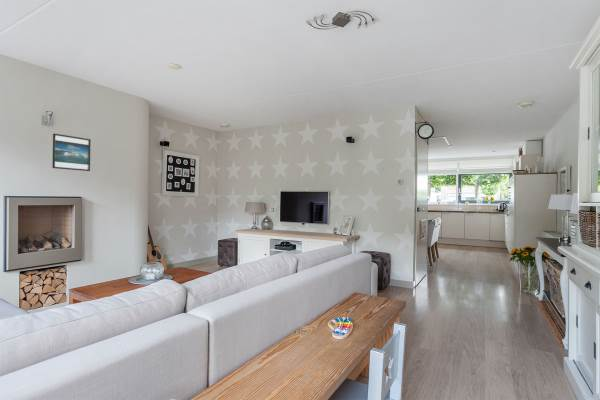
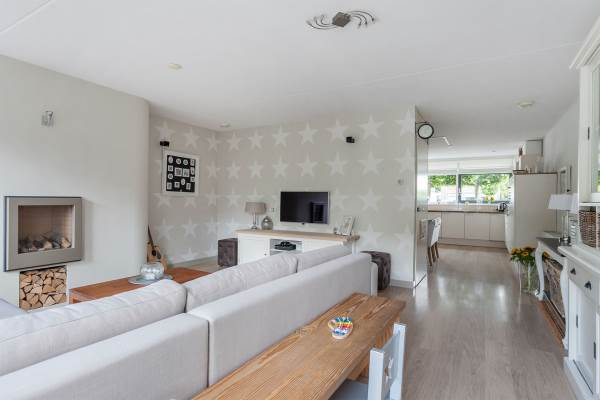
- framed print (72, 153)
